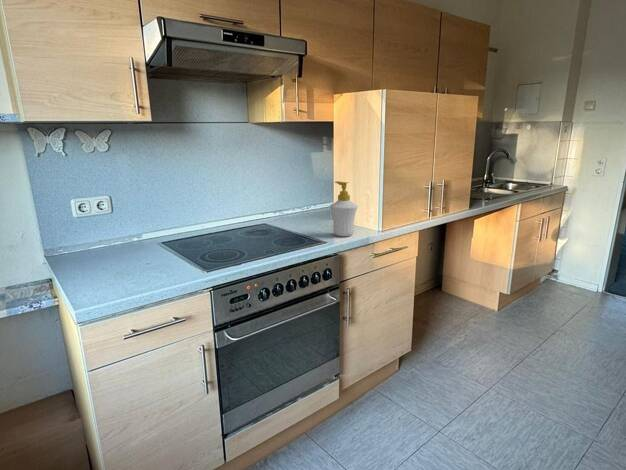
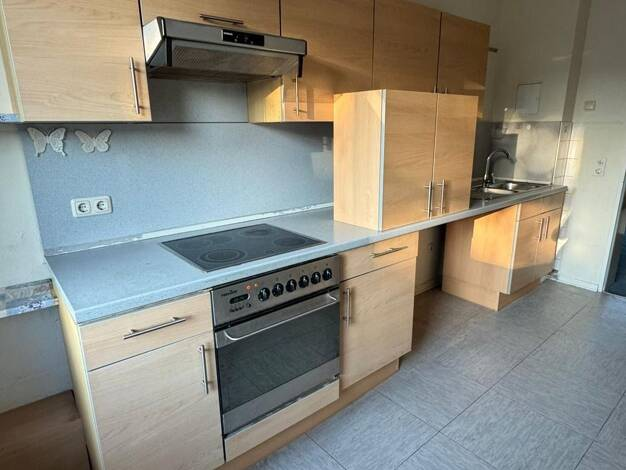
- soap bottle (343, 208)
